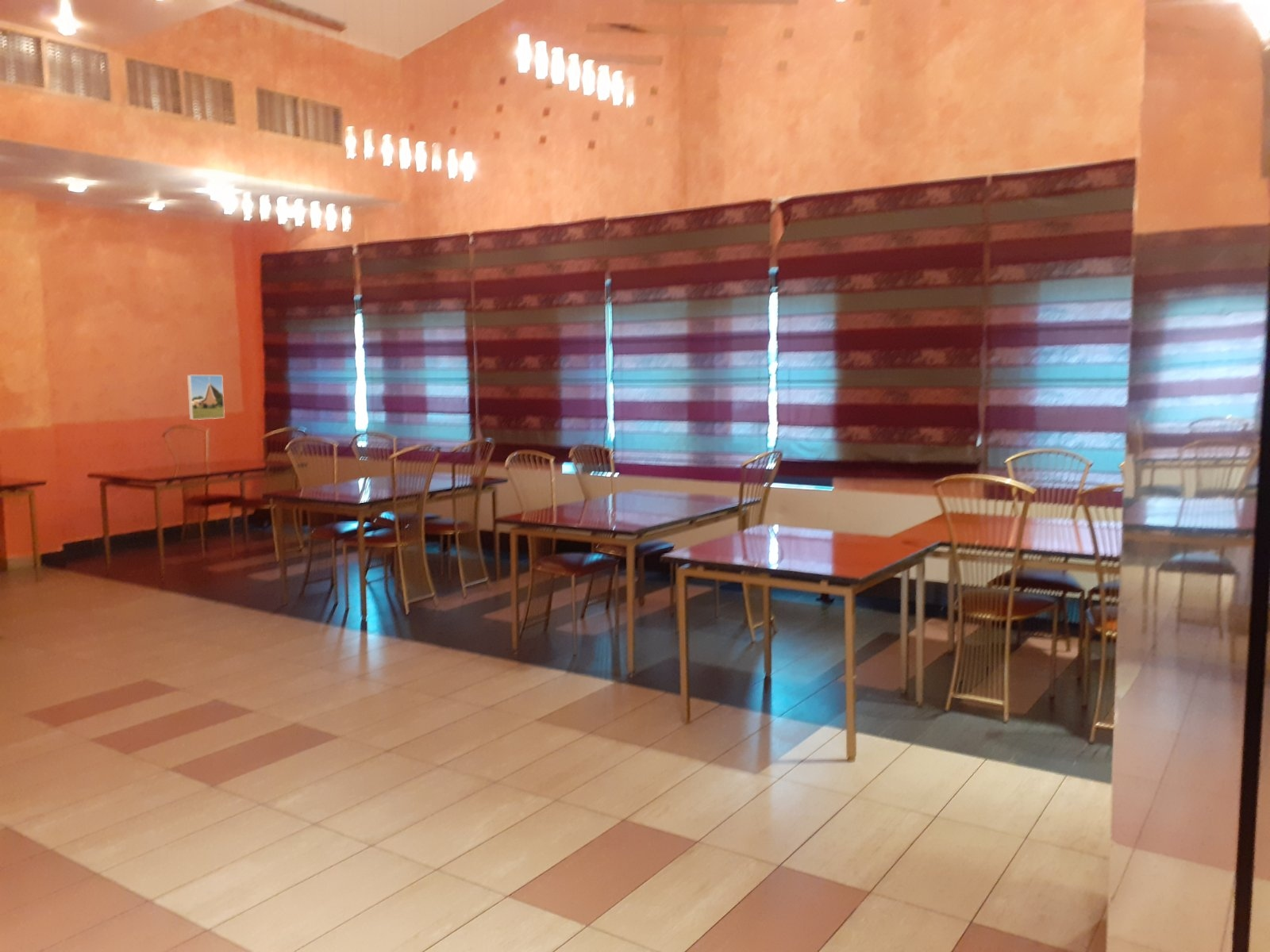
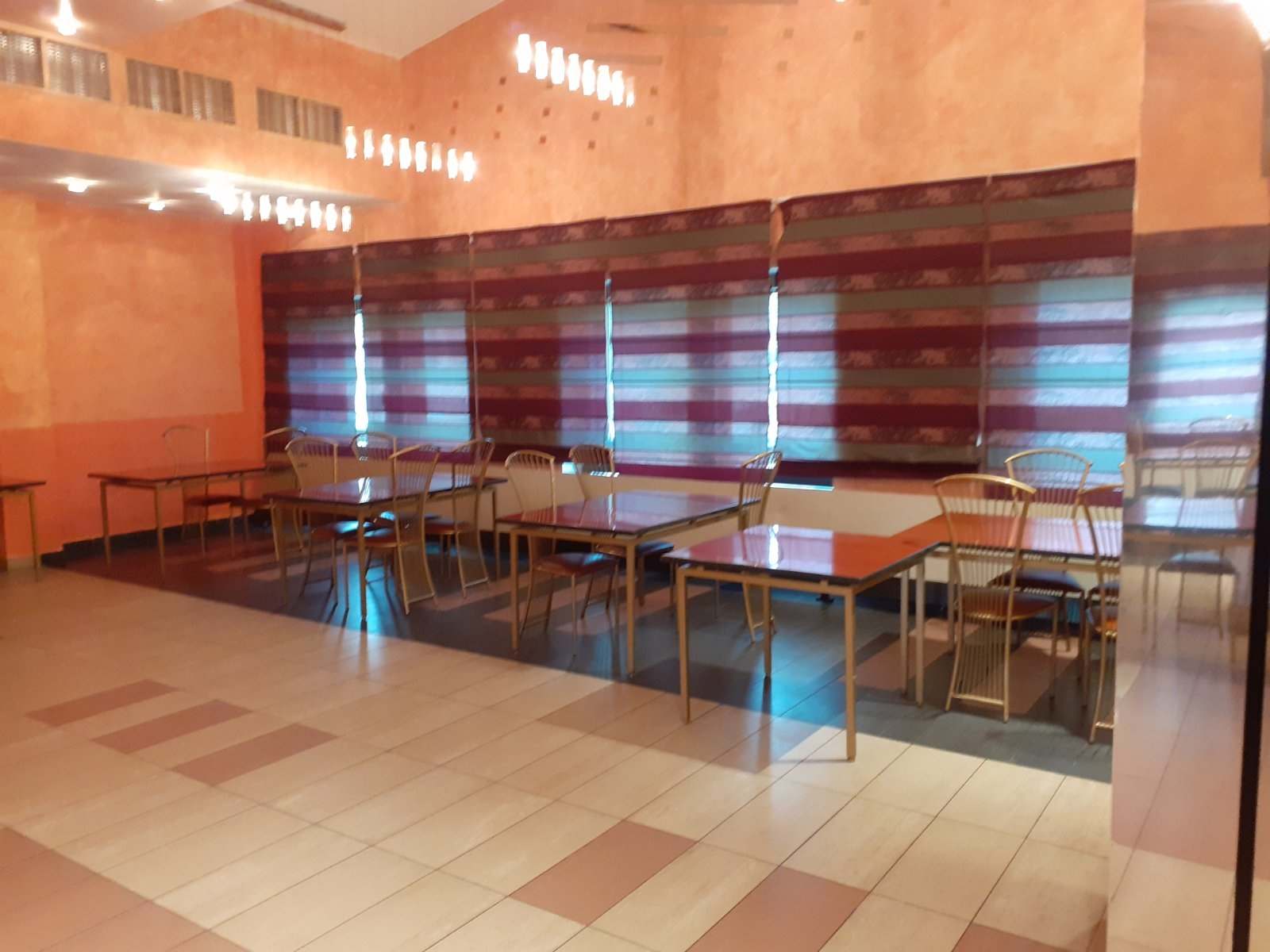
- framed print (206, 397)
